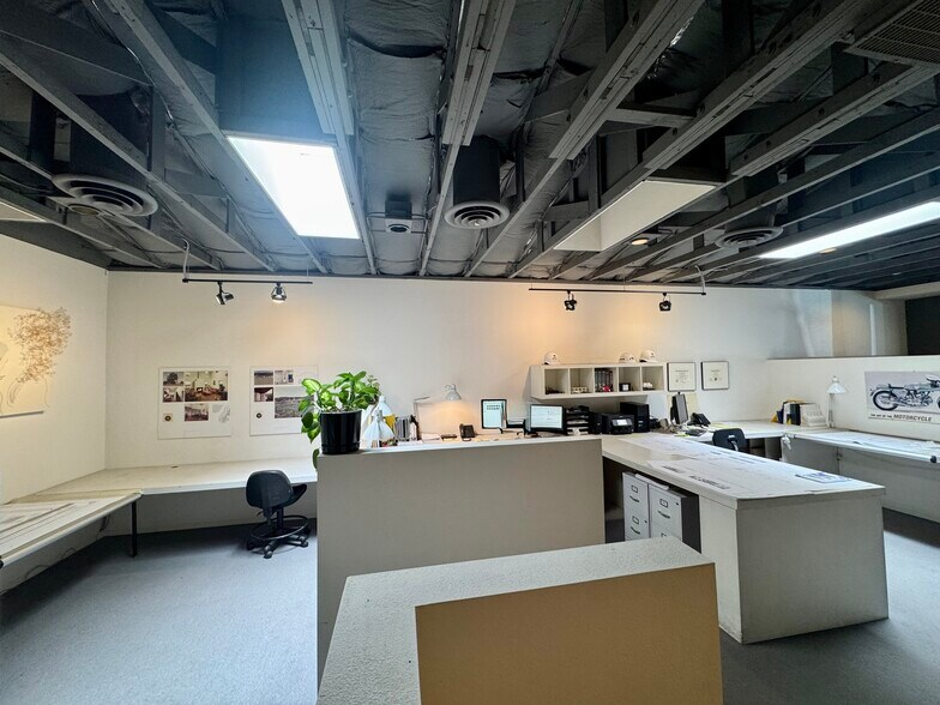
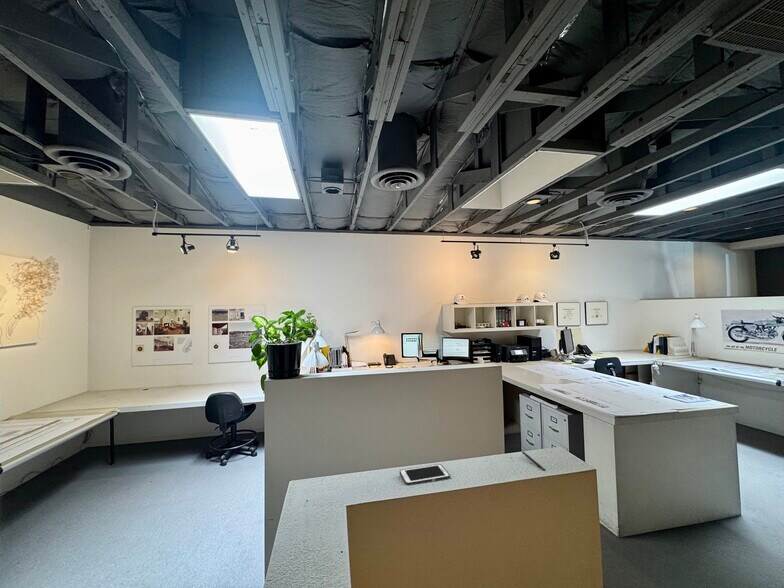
+ cell phone (424, 474)
+ pen (532, 460)
